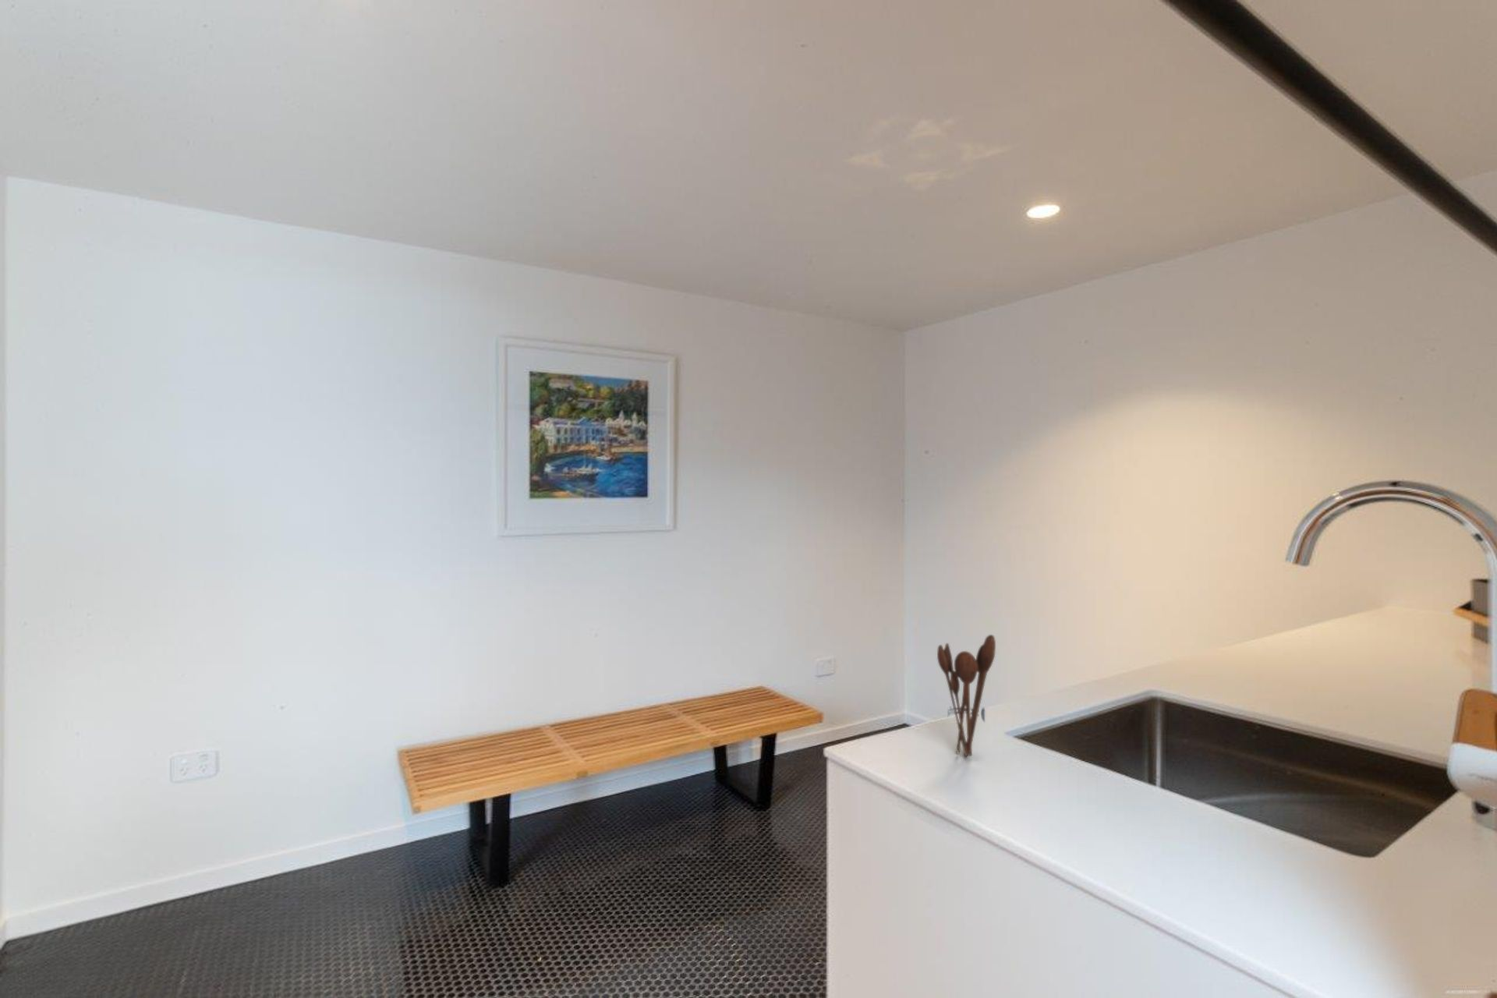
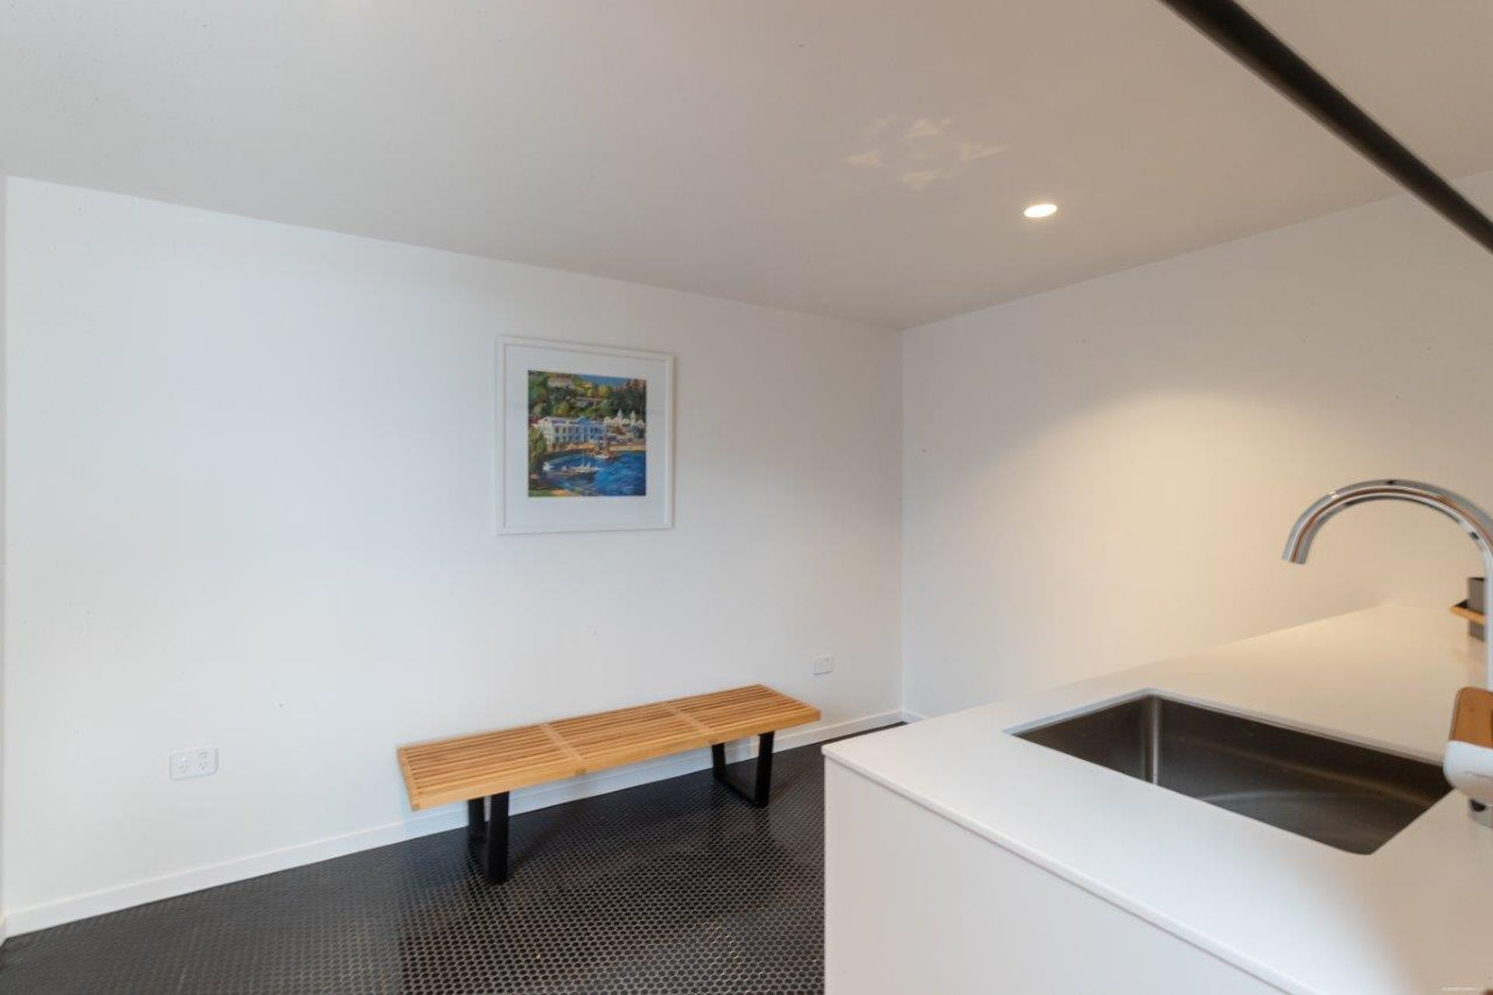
- utensil holder (968, 695)
